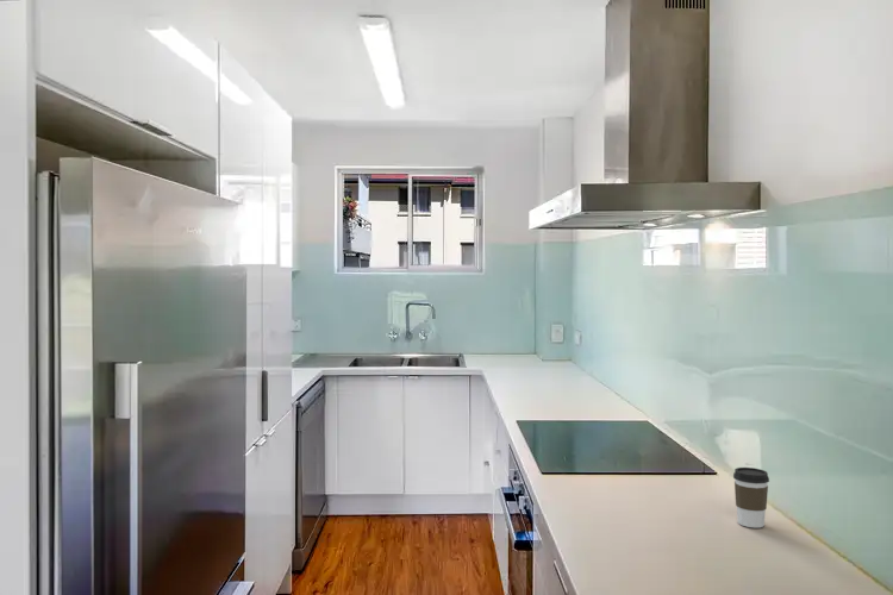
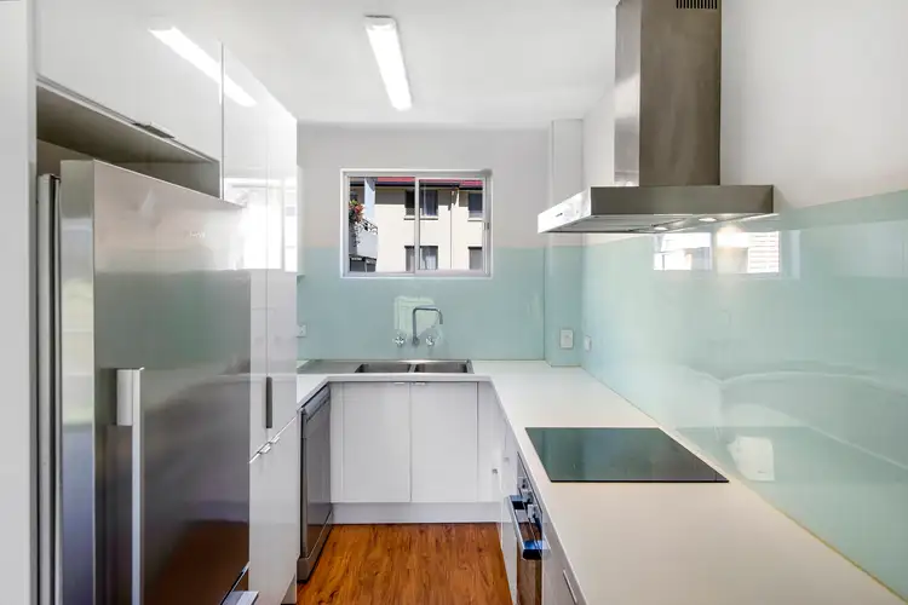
- coffee cup (750, 496)
